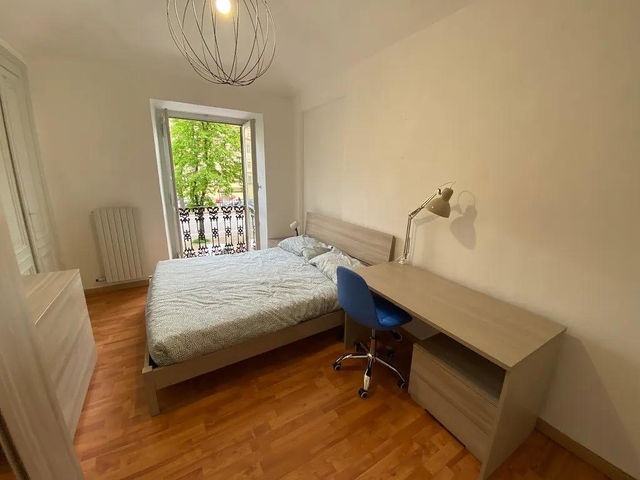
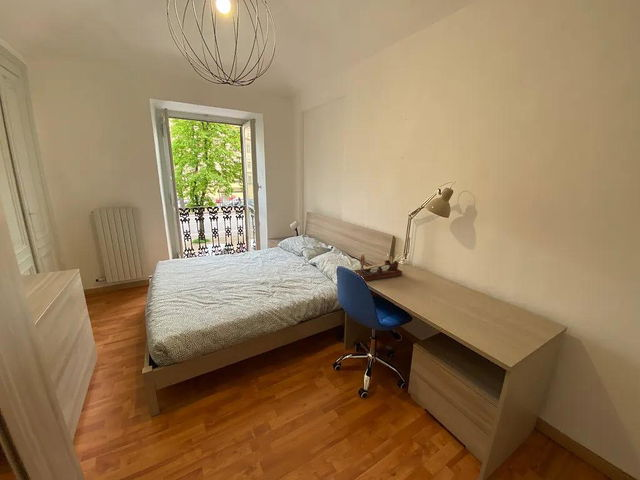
+ desk organizer (379, 266)
